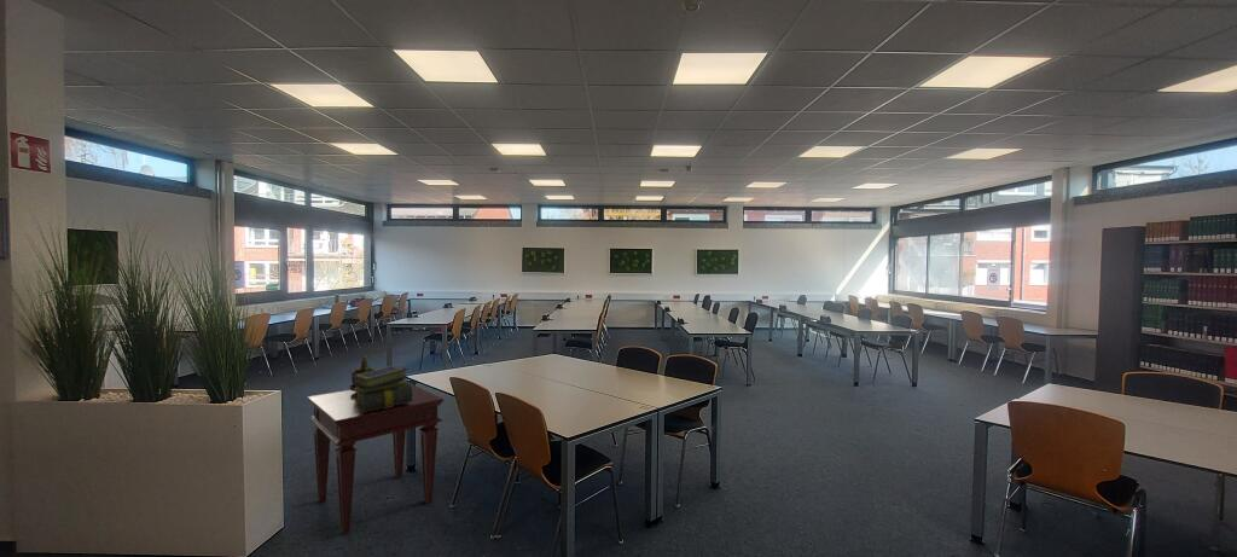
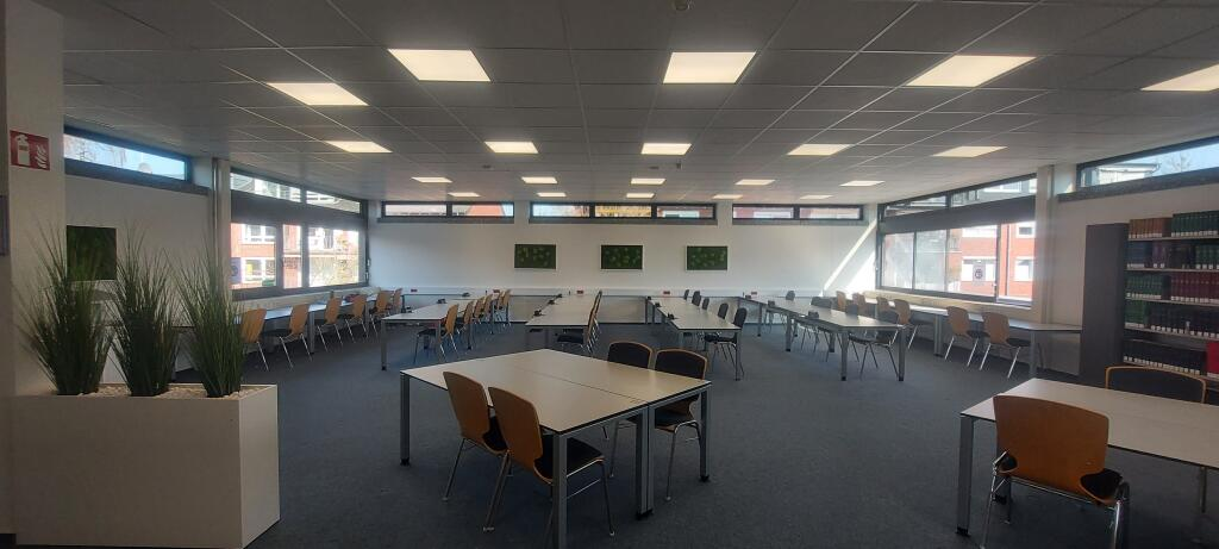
- side table (371, 437)
- stack of books (382, 387)
- potted plant (364, 372)
